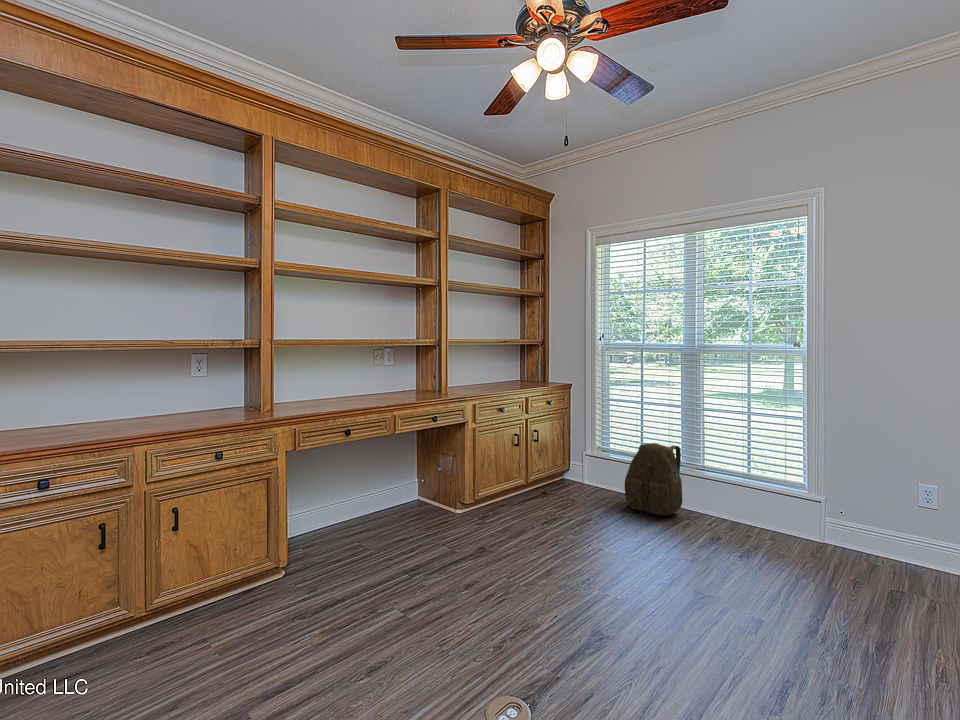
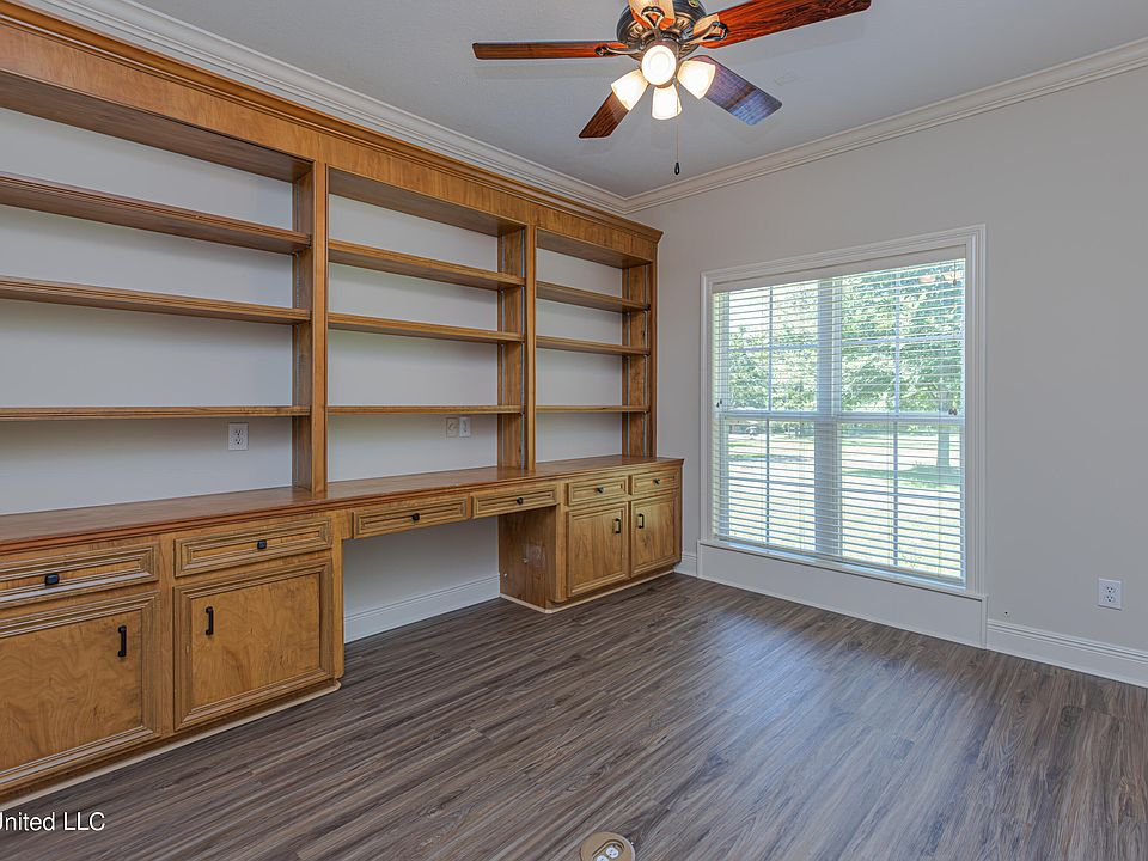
- backpack (656, 476)
